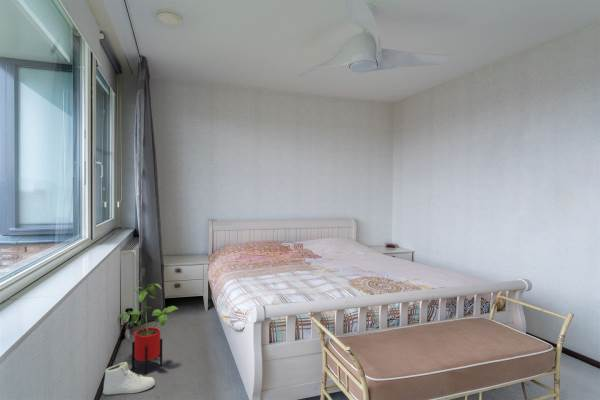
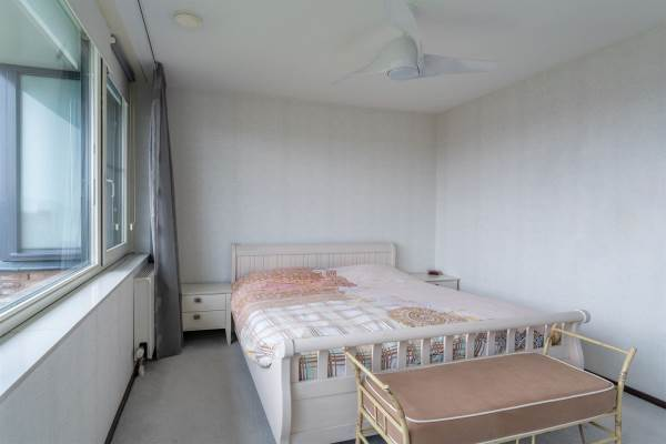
- house plant (150, 327)
- sneaker (129, 376)
